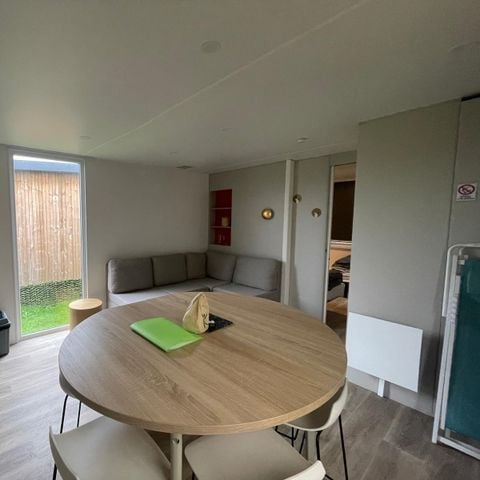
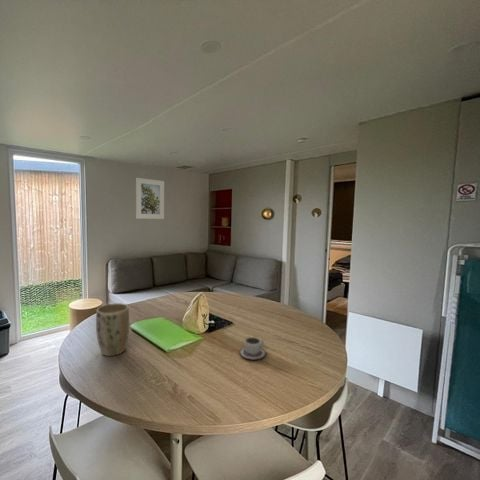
+ cup (252, 347)
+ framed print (150, 199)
+ plant pot (113, 329)
